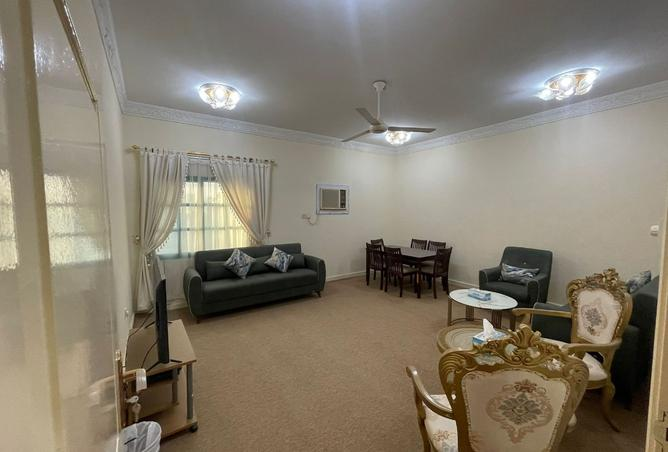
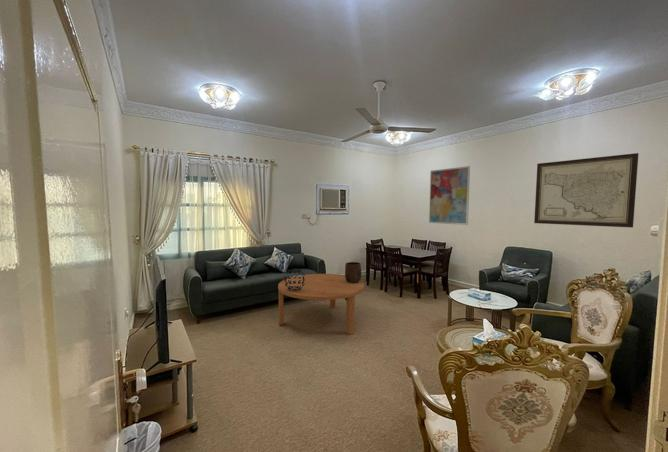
+ decorative sphere (294, 277)
+ coffee table (321, 299)
+ wall art (448, 196)
+ ceramic pot (353, 272)
+ wall art (580, 192)
